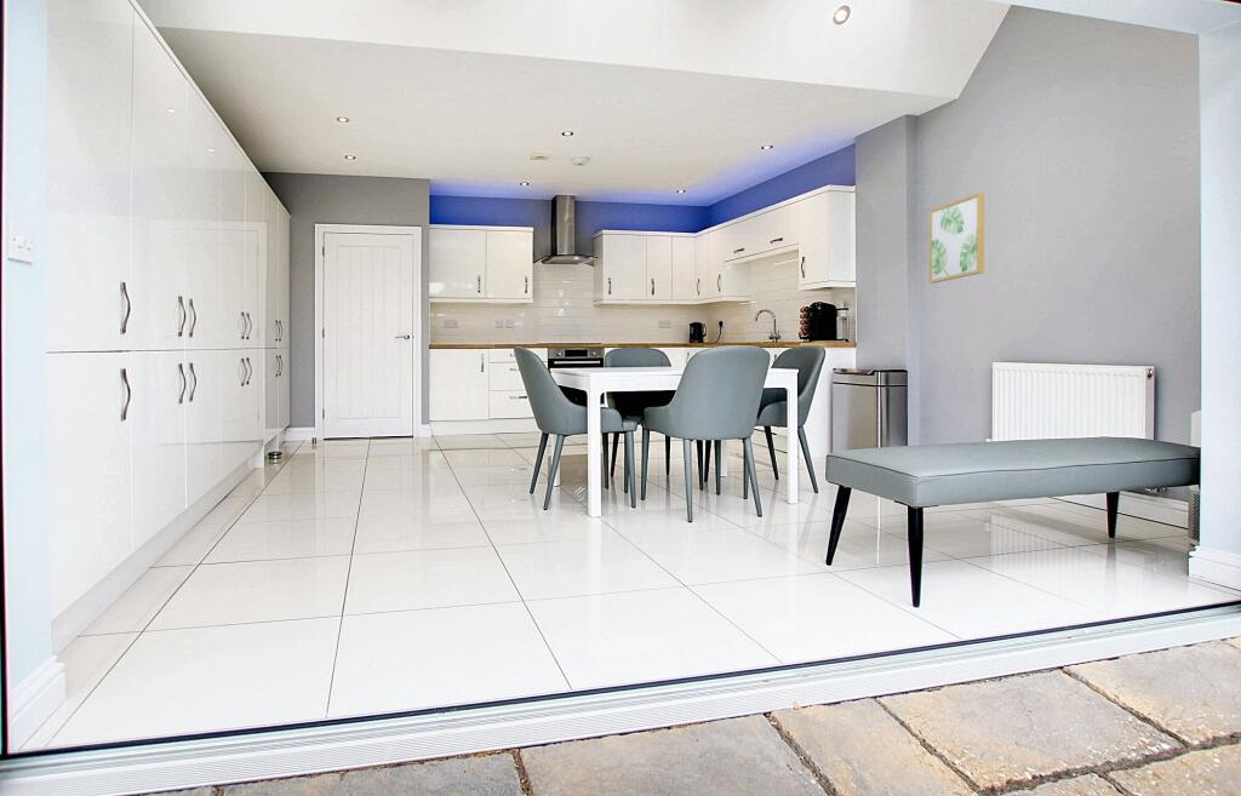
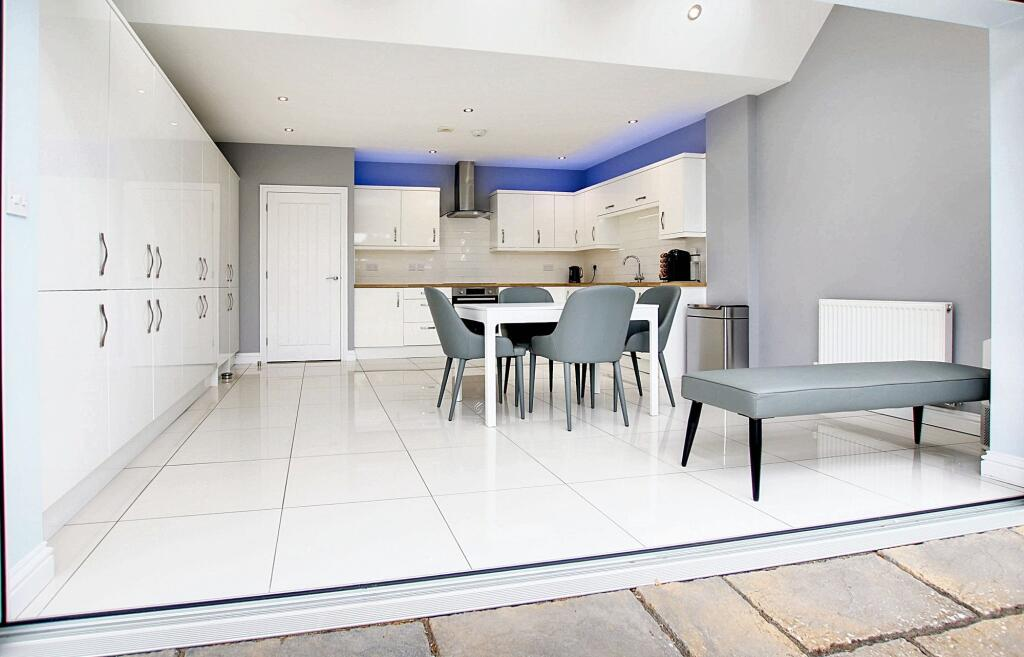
- wall art (955, 240)
